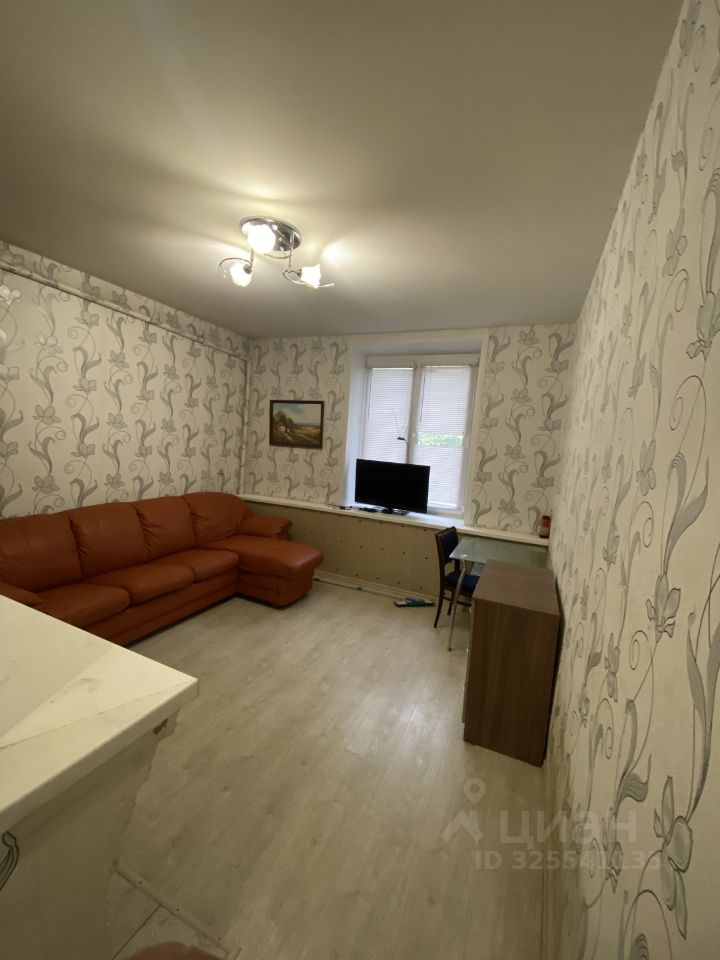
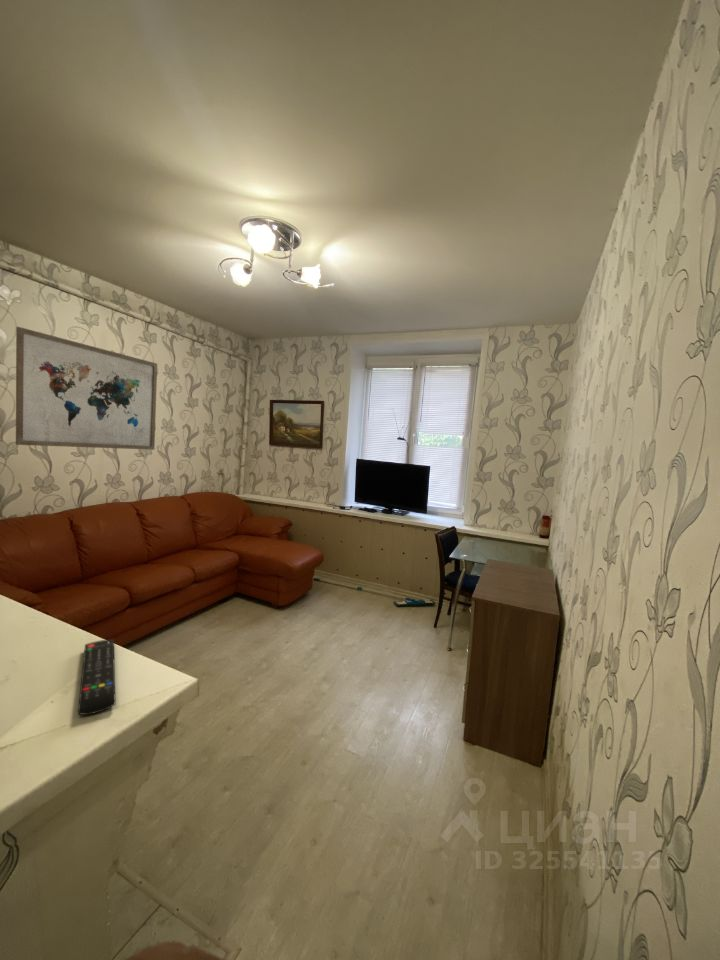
+ remote control (98, 672)
+ wall art (96, 398)
